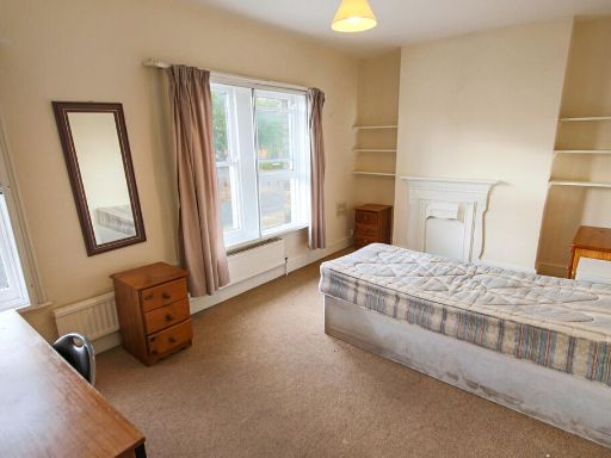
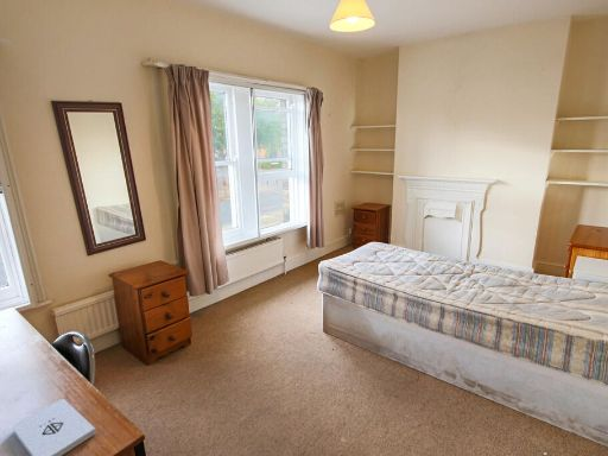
+ notepad (52, 429)
